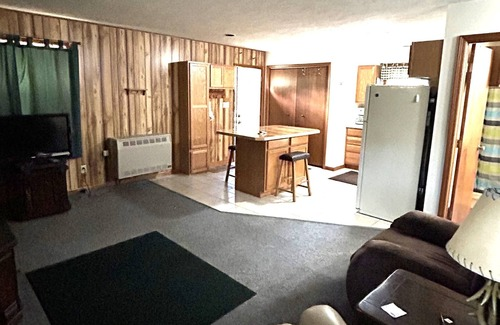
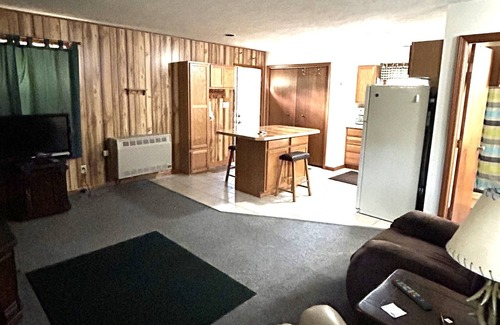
+ remote control (410, 293)
